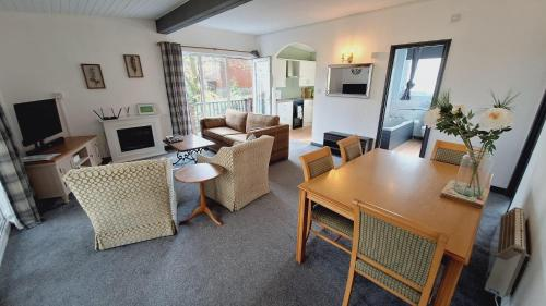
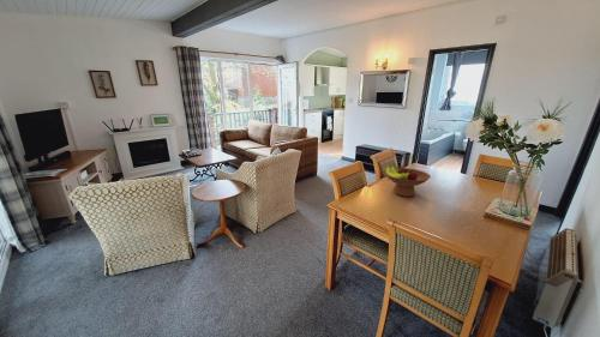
+ fruit bowl (406, 179)
